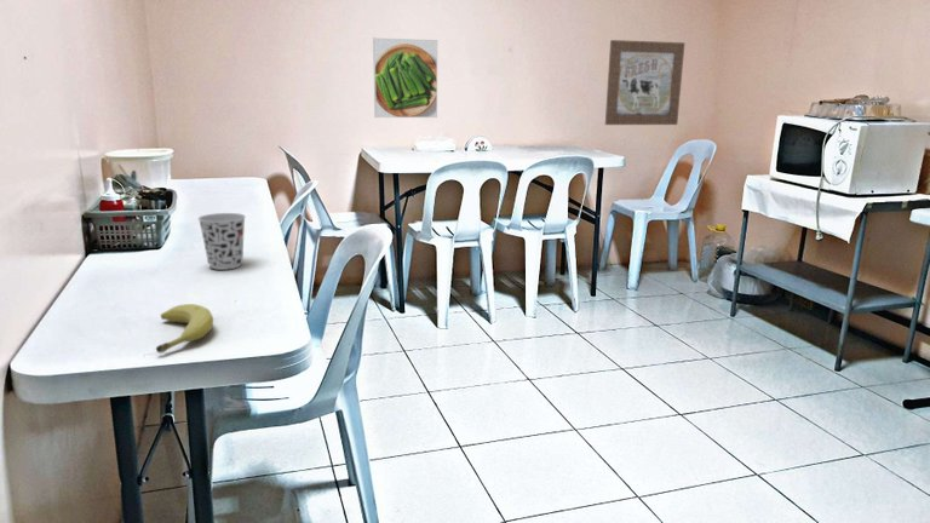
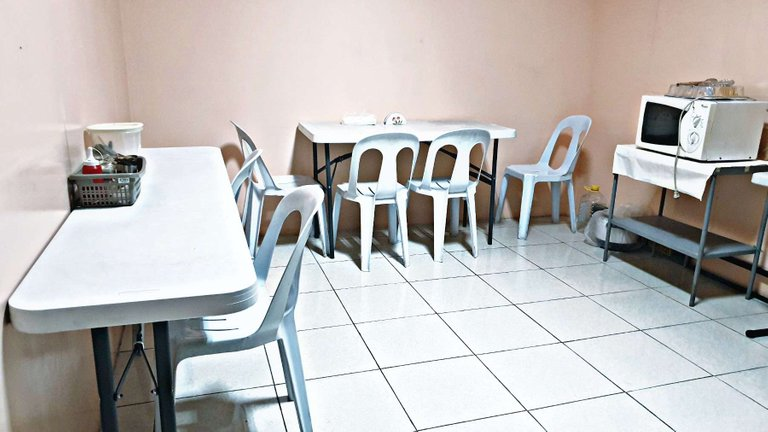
- fruit (184, 322)
- cup (223, 241)
- wall art (644, 84)
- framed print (406, 79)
